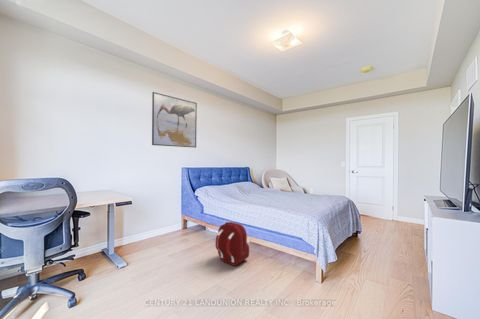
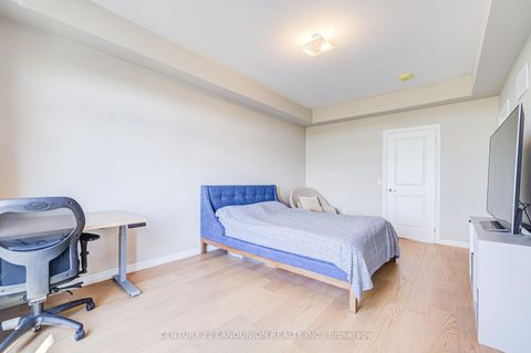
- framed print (176, 122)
- backpack (230, 241)
